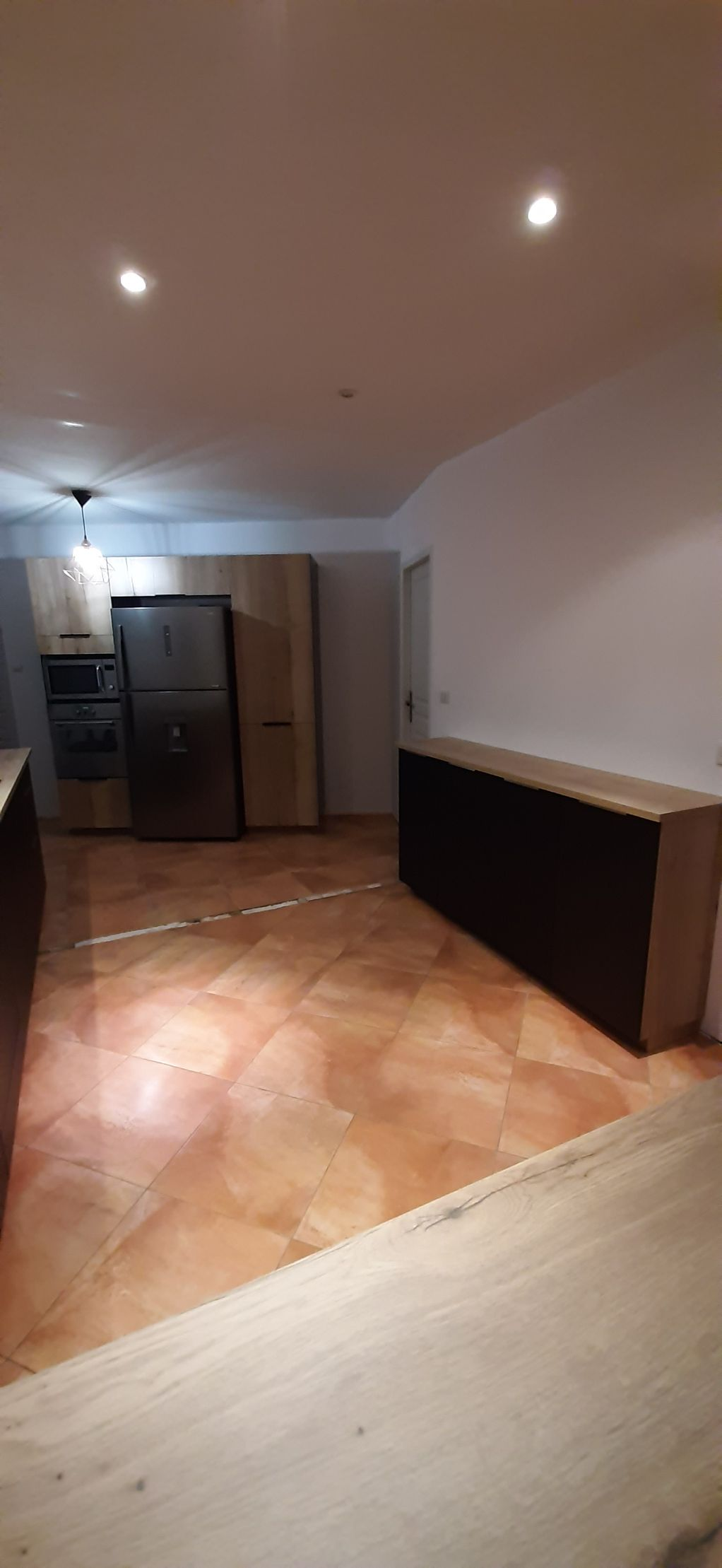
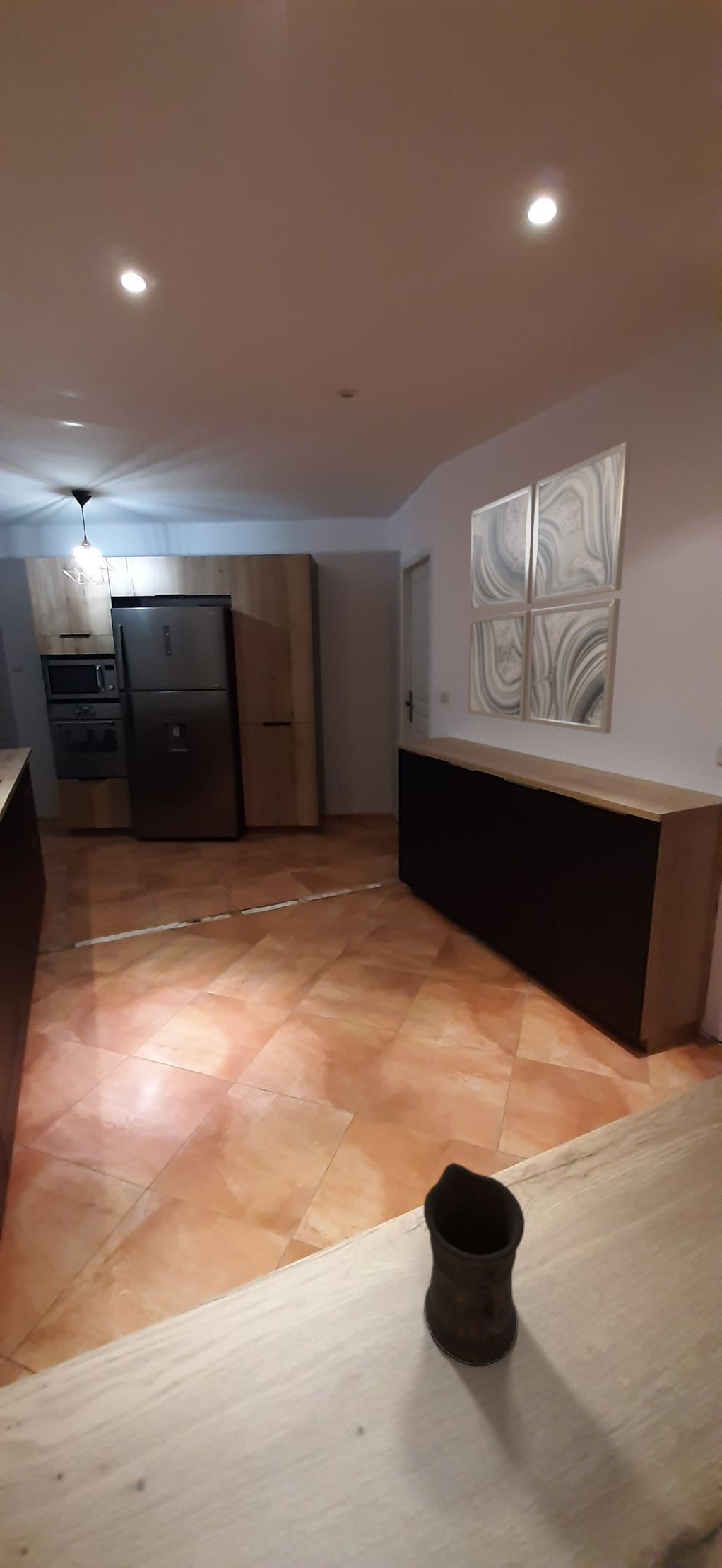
+ mug (473, 1268)
+ wall art (531, 604)
